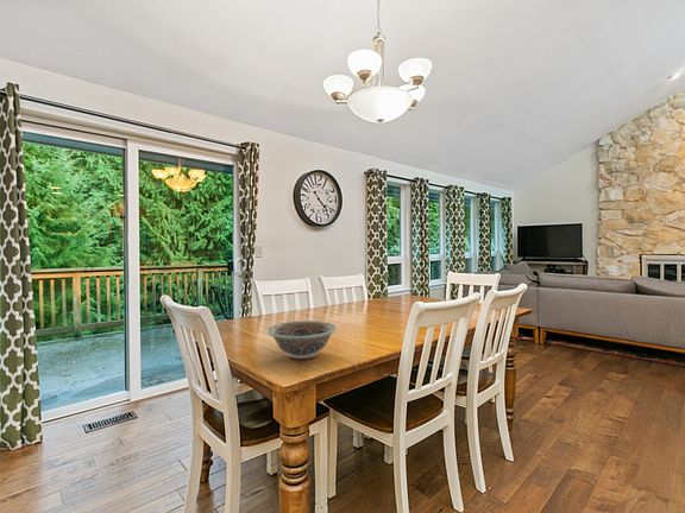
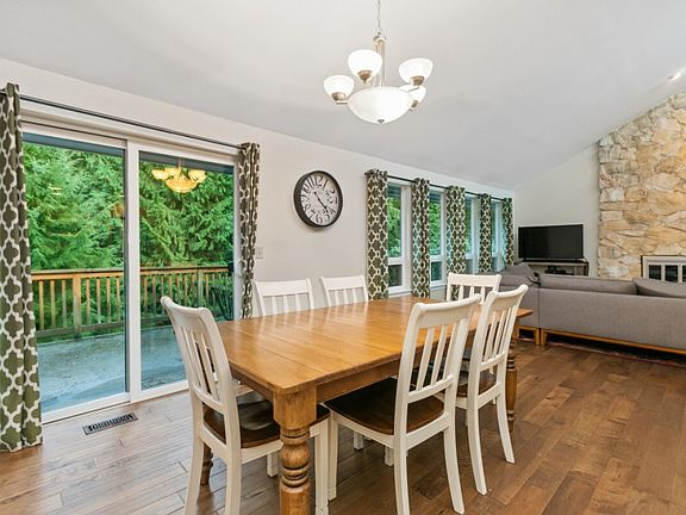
- decorative bowl (302, 340)
